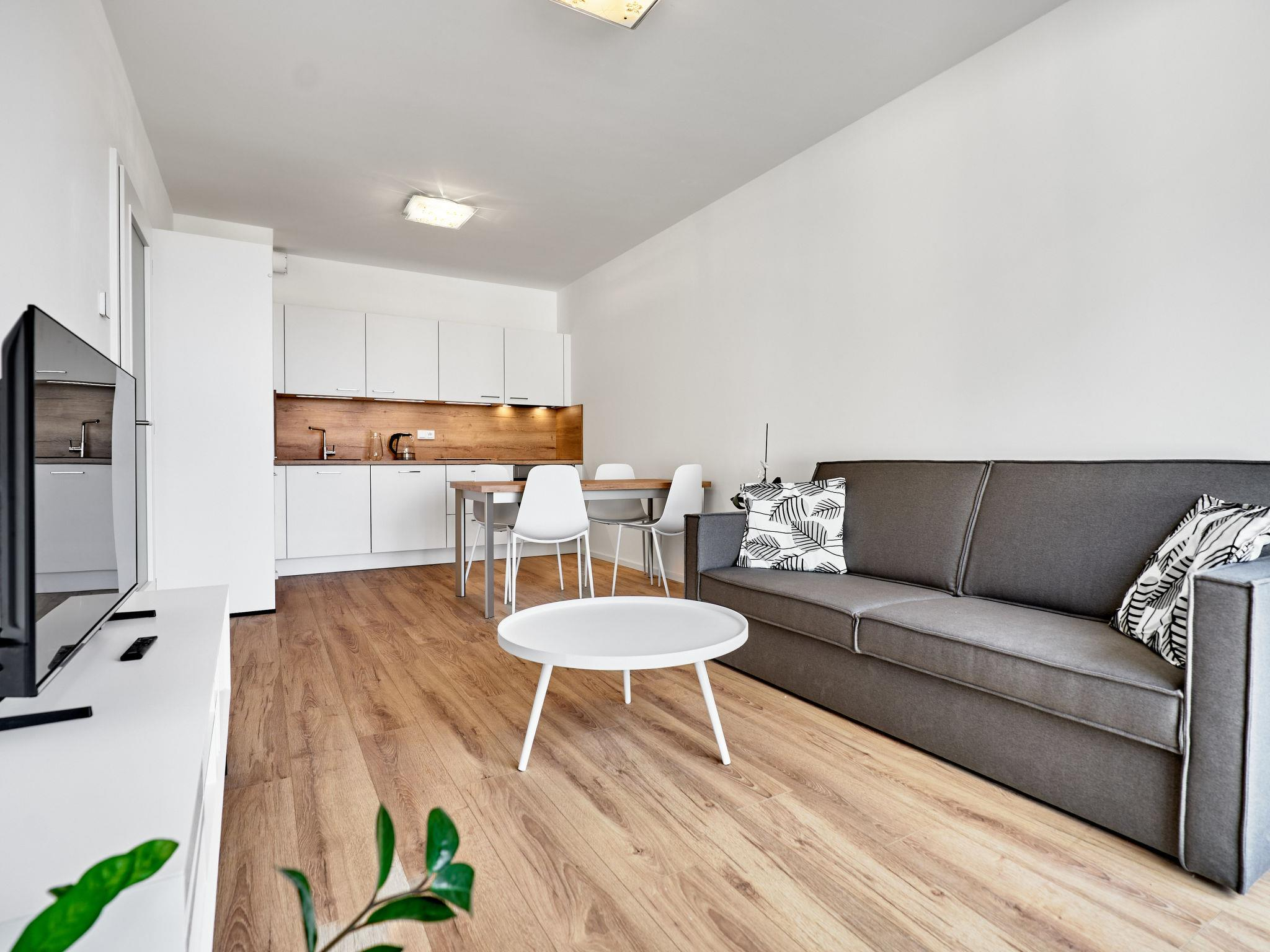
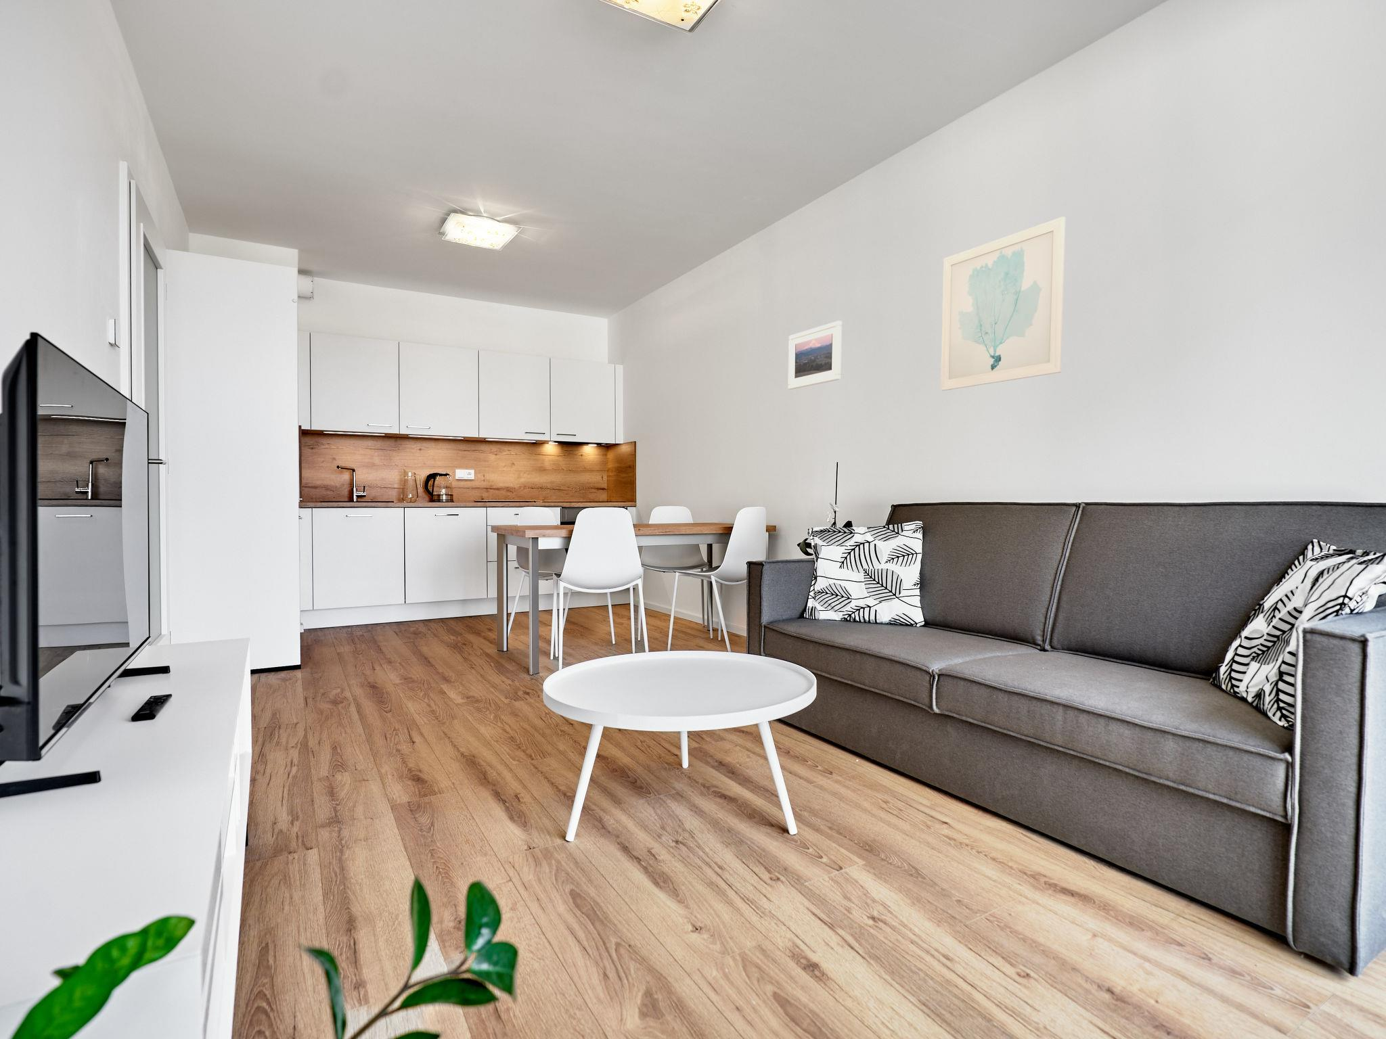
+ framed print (813, 357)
+ wall art (997, 310)
